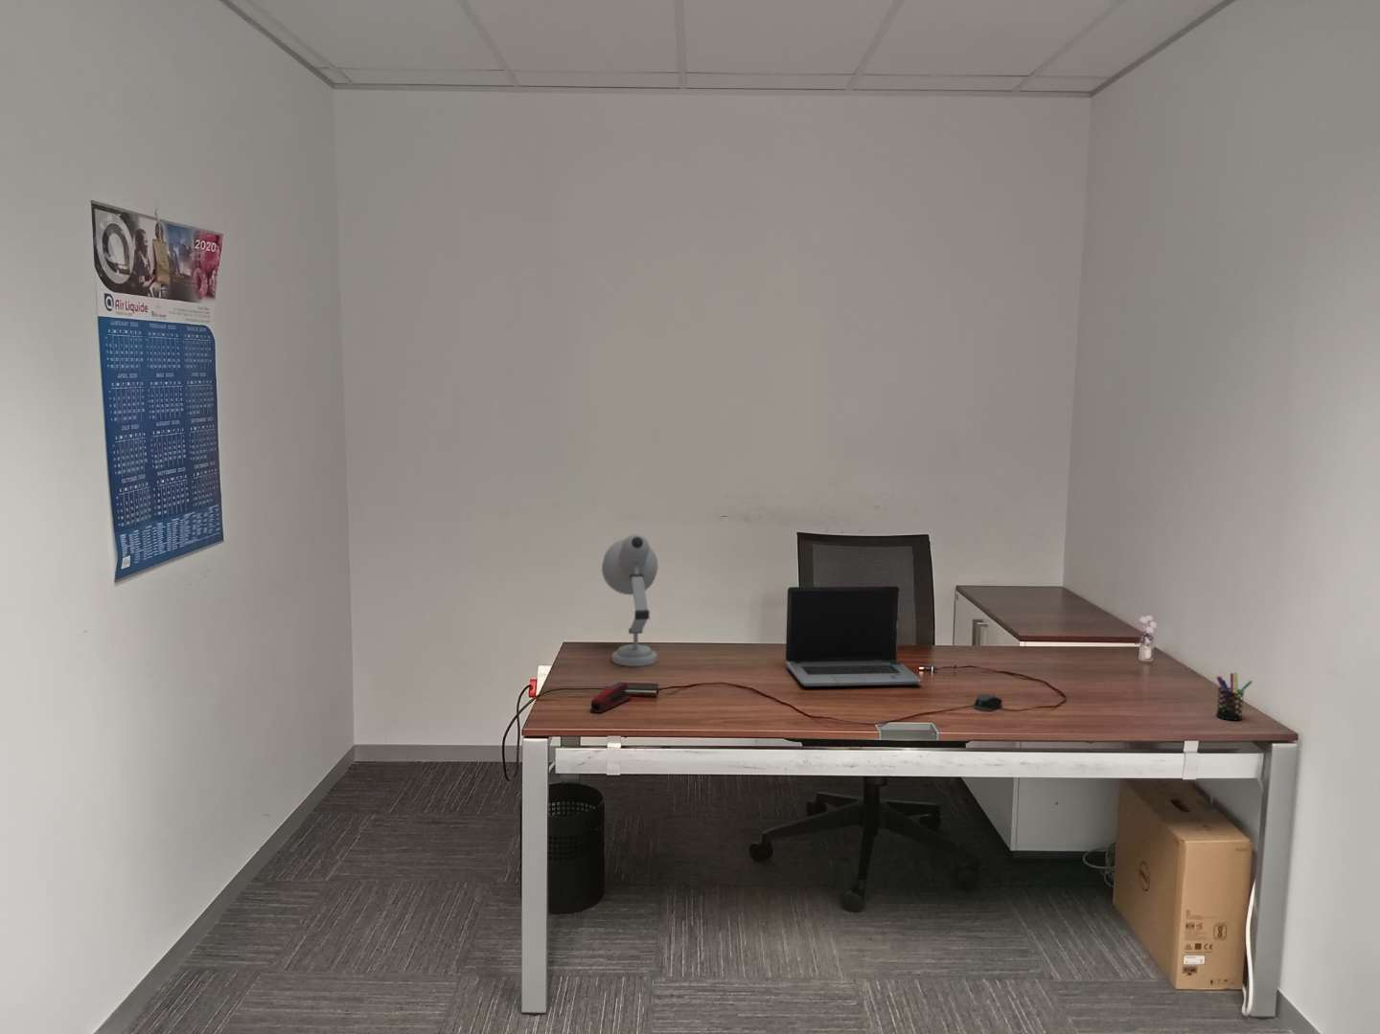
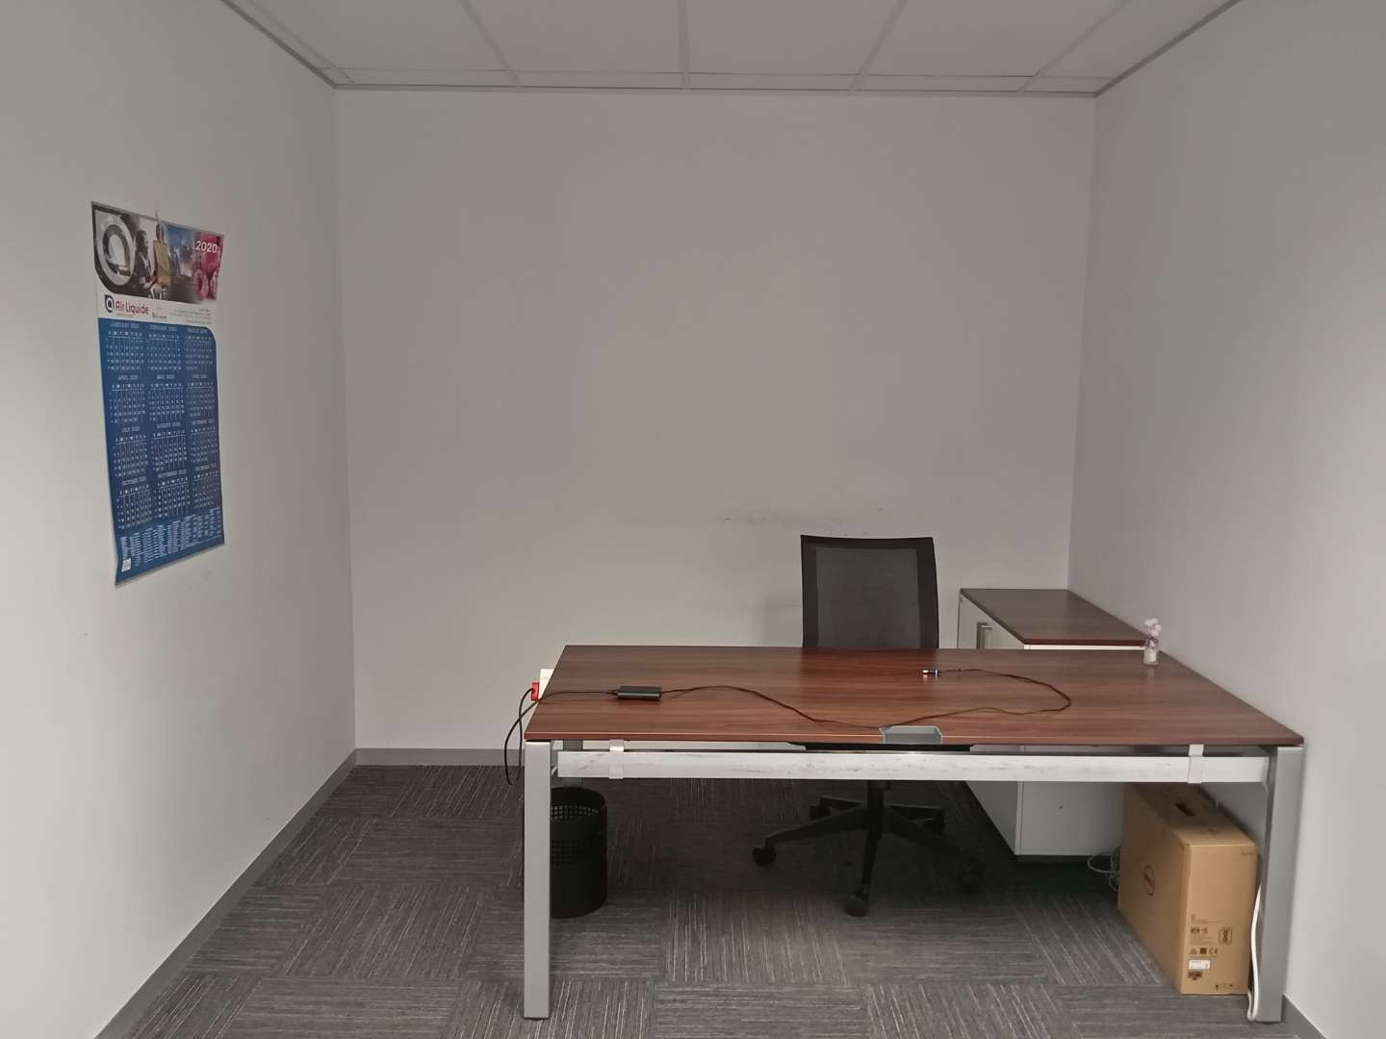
- stapler (611, 695)
- laptop computer (853, 635)
- desk lamp (633, 595)
- pen holder (1233, 694)
- computer mouse (987, 699)
